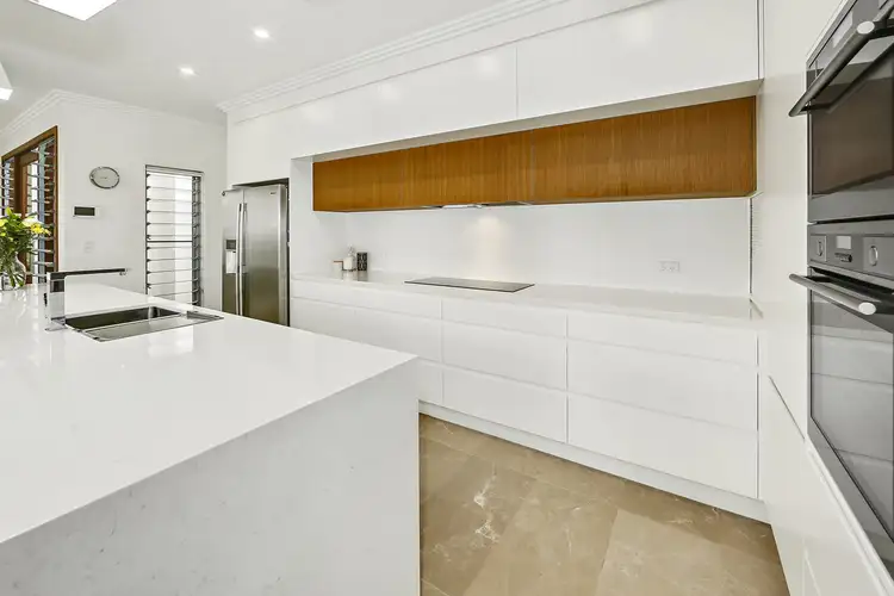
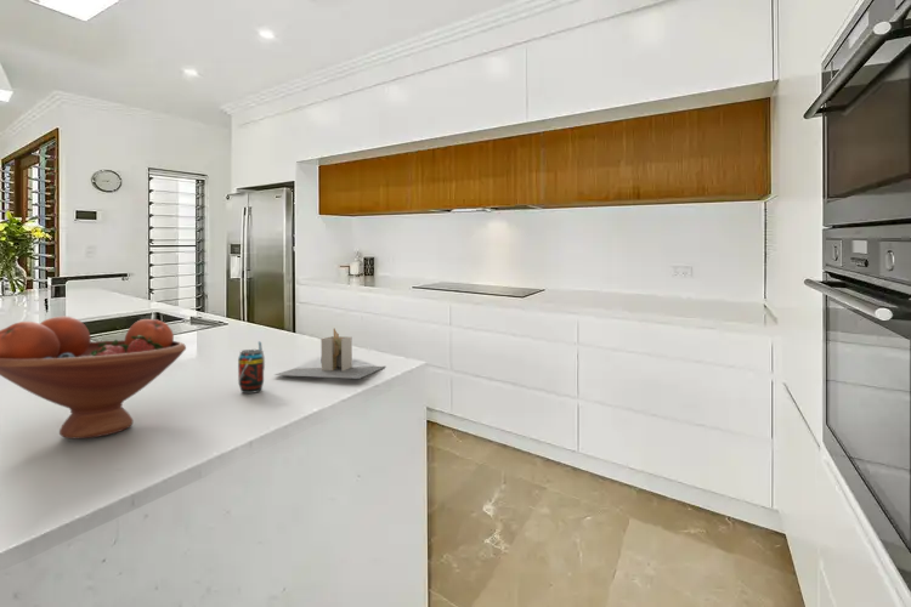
+ fruit bowl (96, 374)
+ beverage can (251, 367)
+ utensil holder (336, 347)
